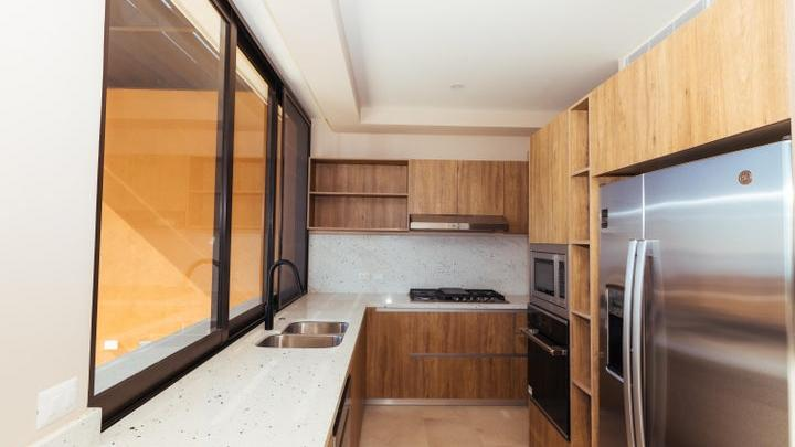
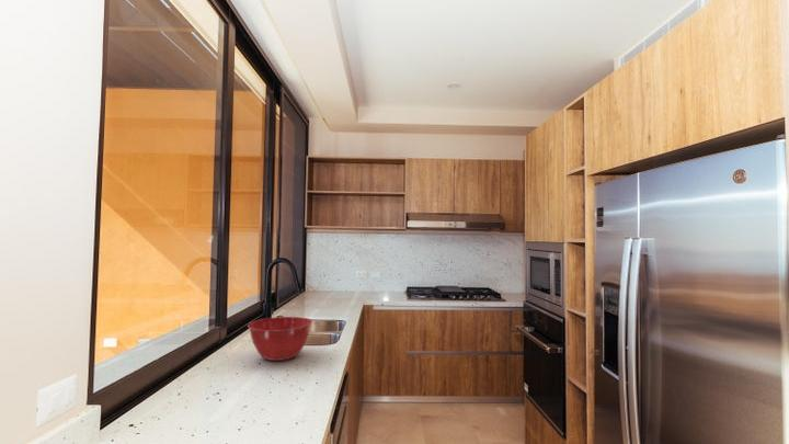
+ mixing bowl (279, 339)
